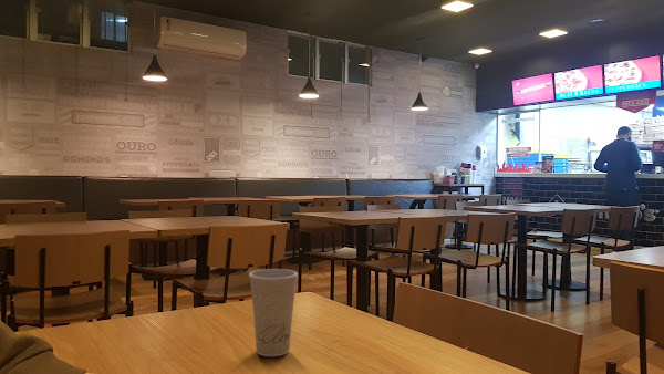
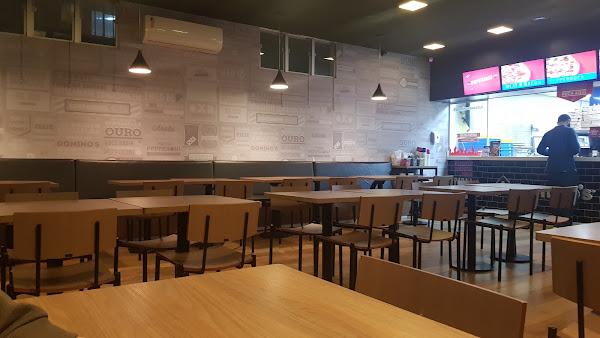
- paper cup (272, 312)
